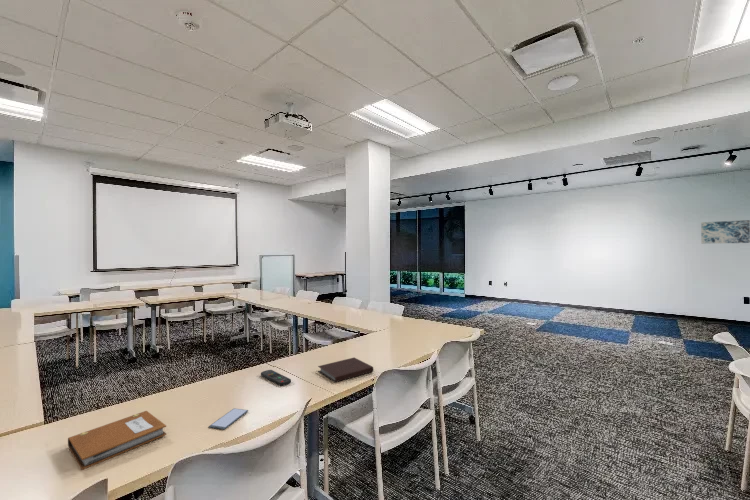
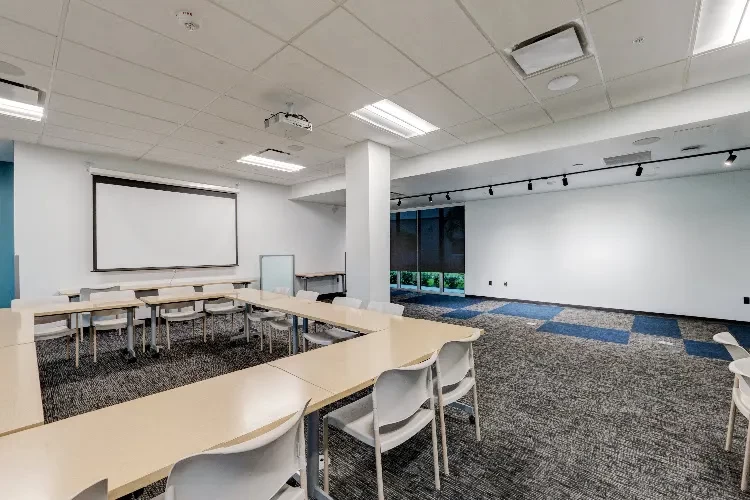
- notebook (120, 434)
- notebook (345, 369)
- remote control (275, 377)
- wall art (724, 232)
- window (229, 418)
